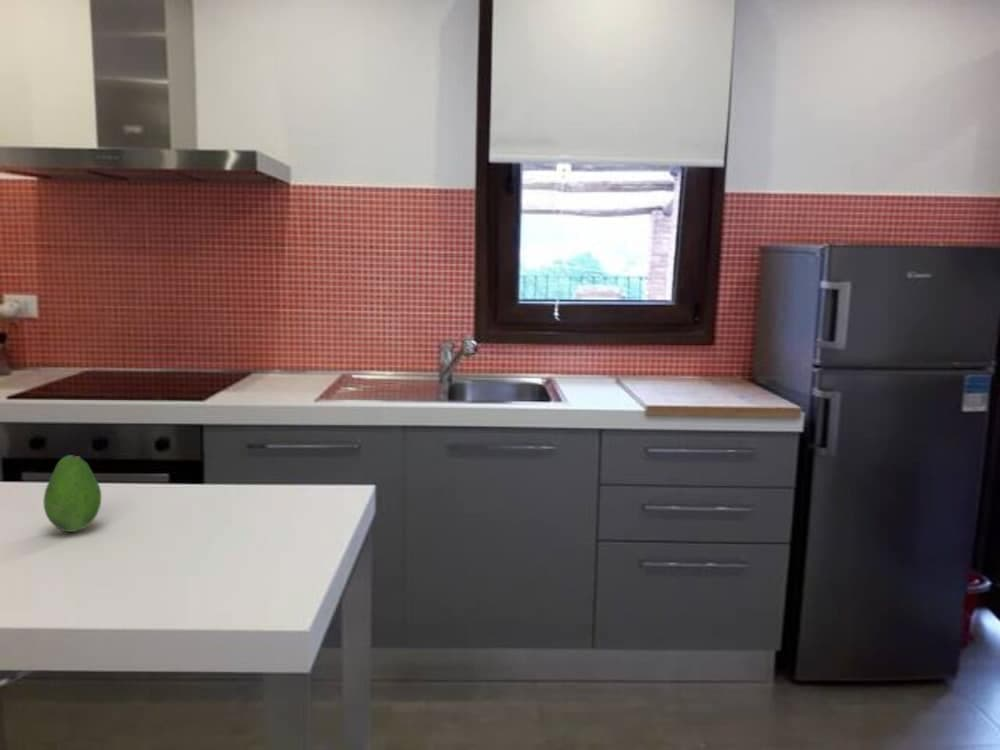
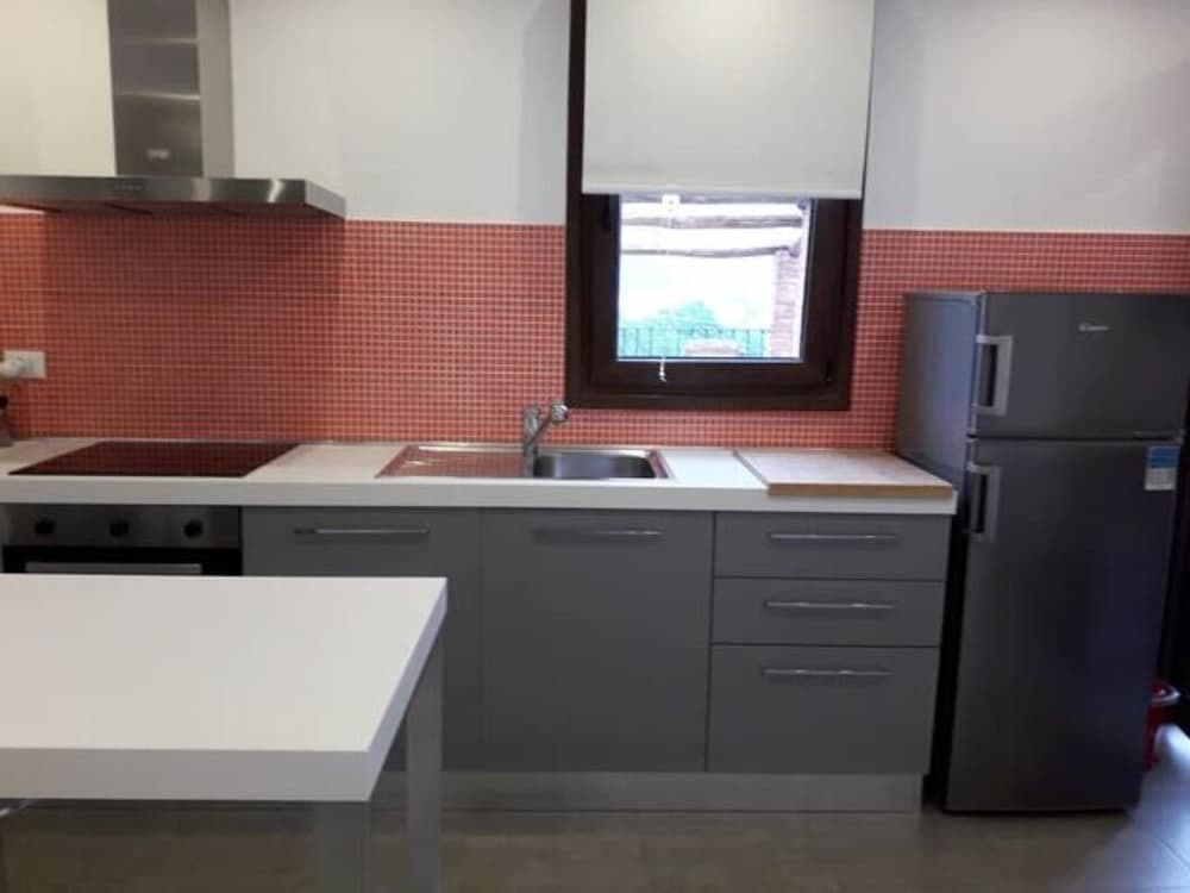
- fruit (72, 492)
